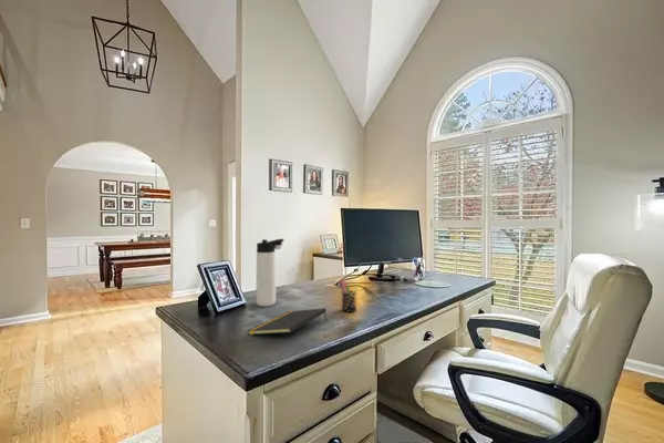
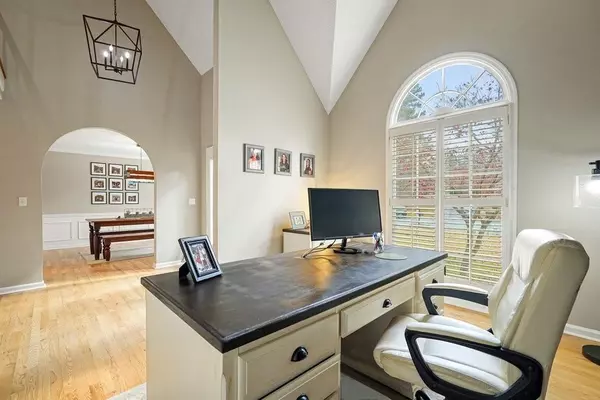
- pen holder (347, 295)
- notepad (289, 320)
- thermos bottle (270, 271)
